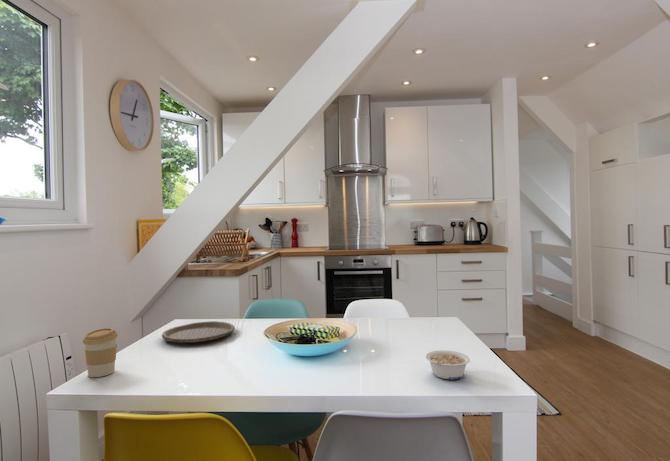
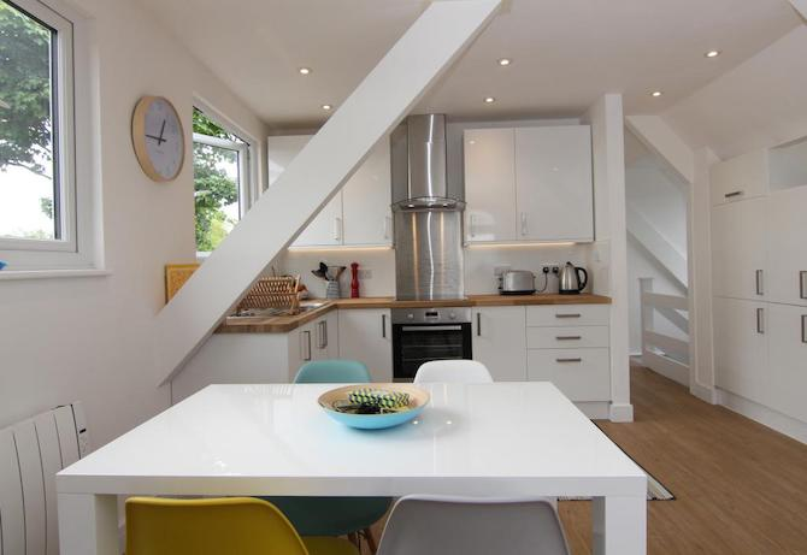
- plate (199, 332)
- coffee cup (100, 351)
- legume (448, 364)
